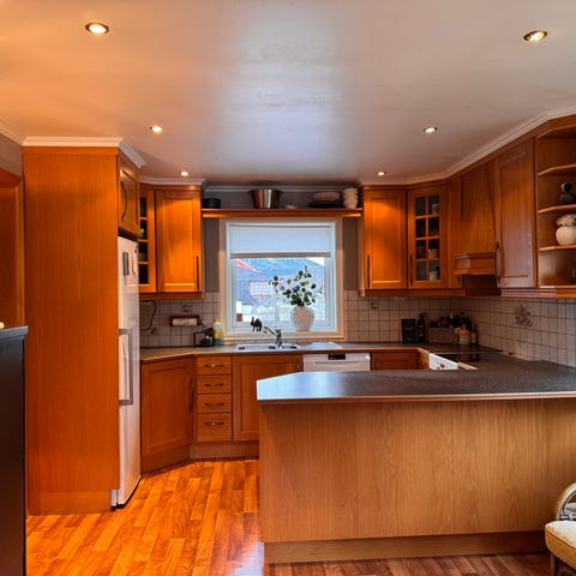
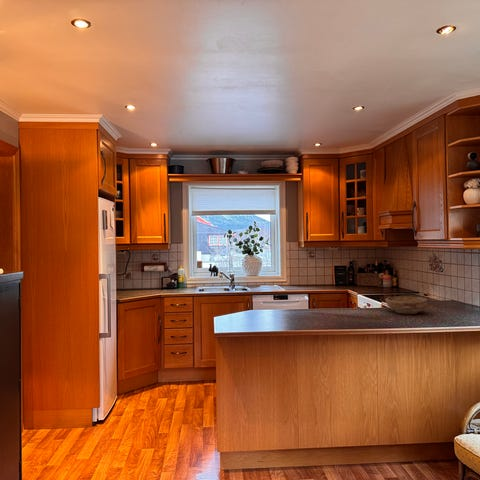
+ bowl (406, 305)
